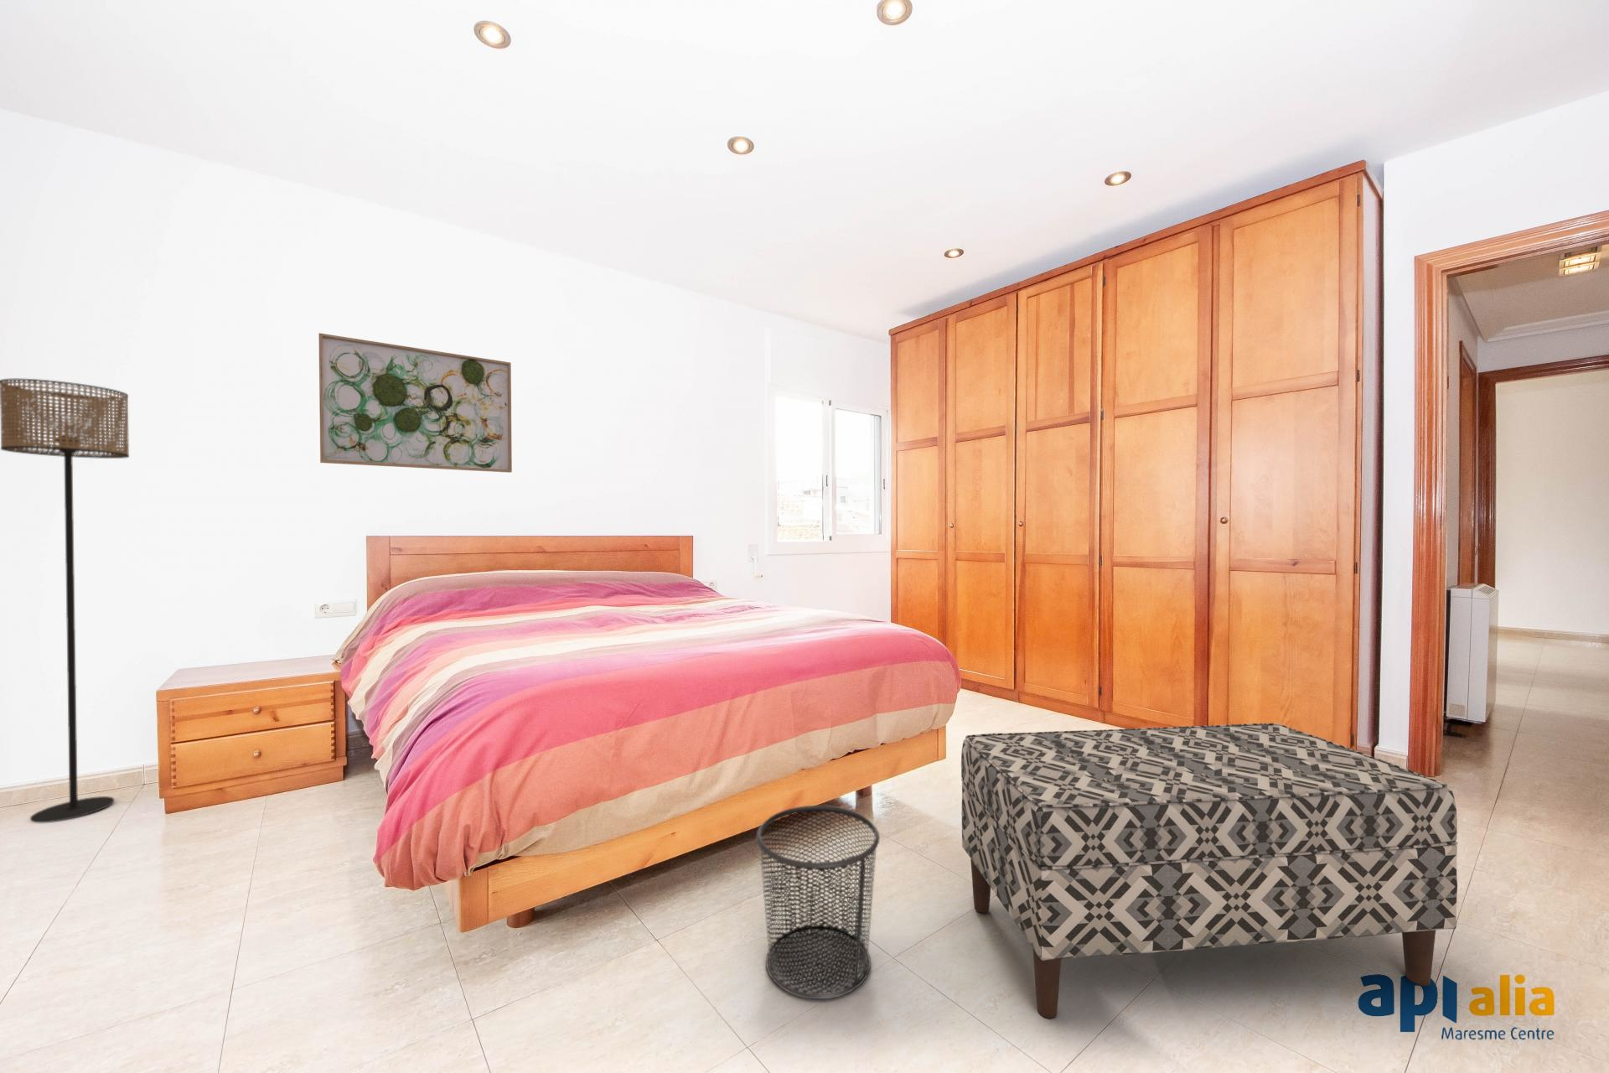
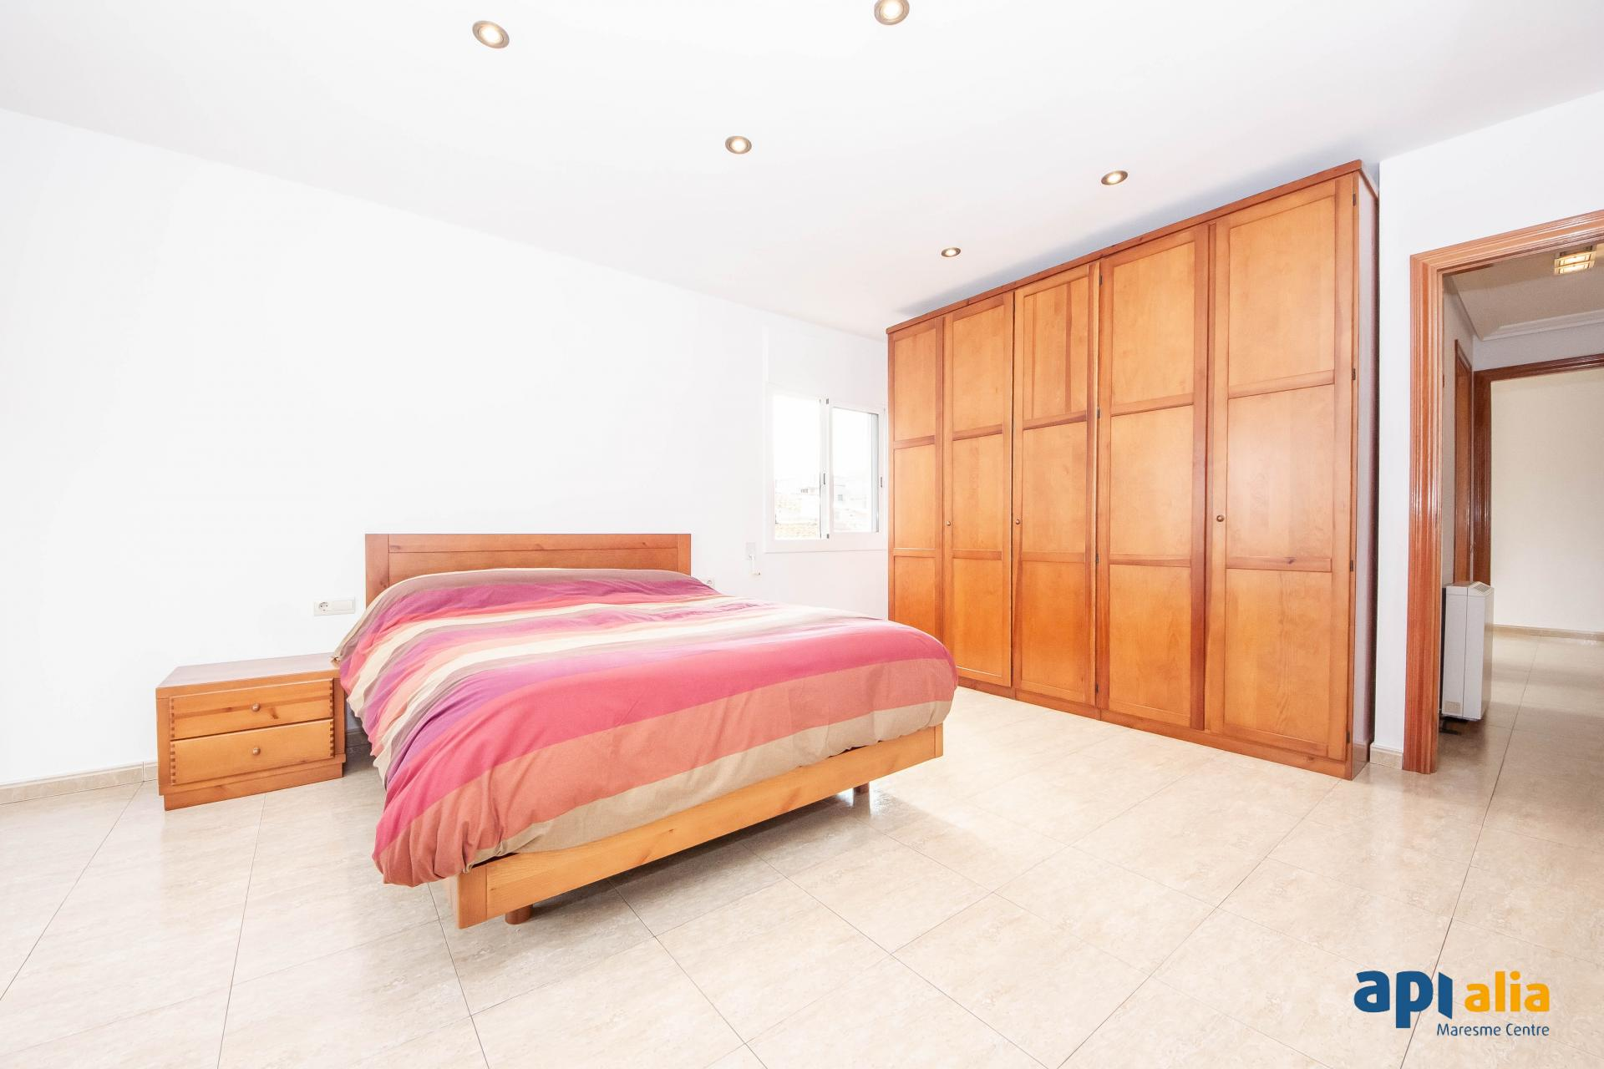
- wall art (423, 408)
- waste bin (816, 896)
- floor lamp (71, 599)
- bench (1180, 849)
